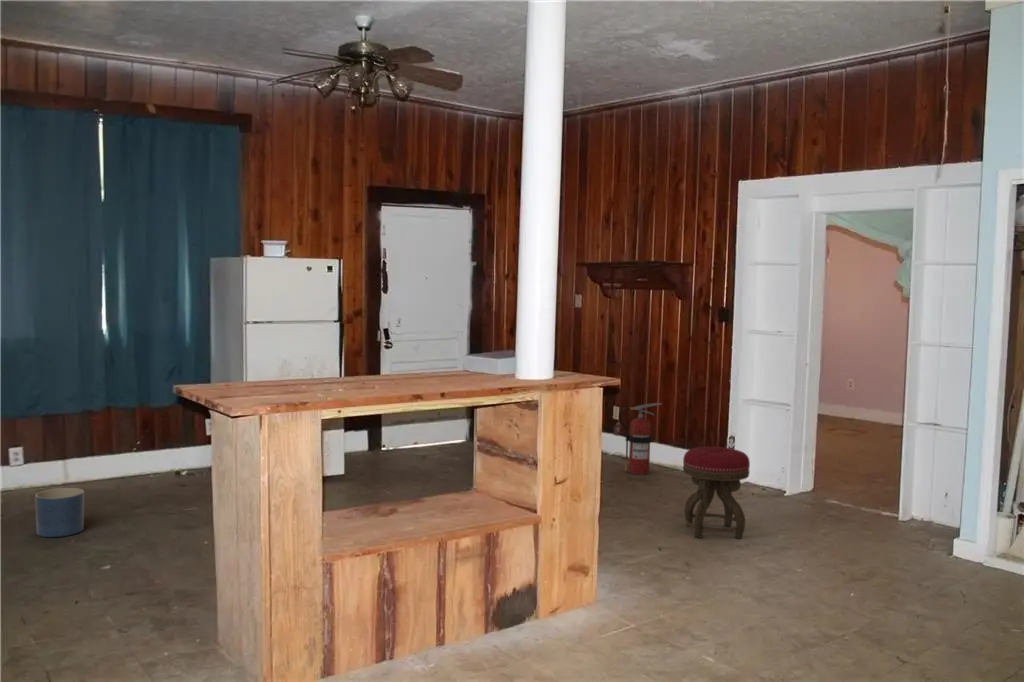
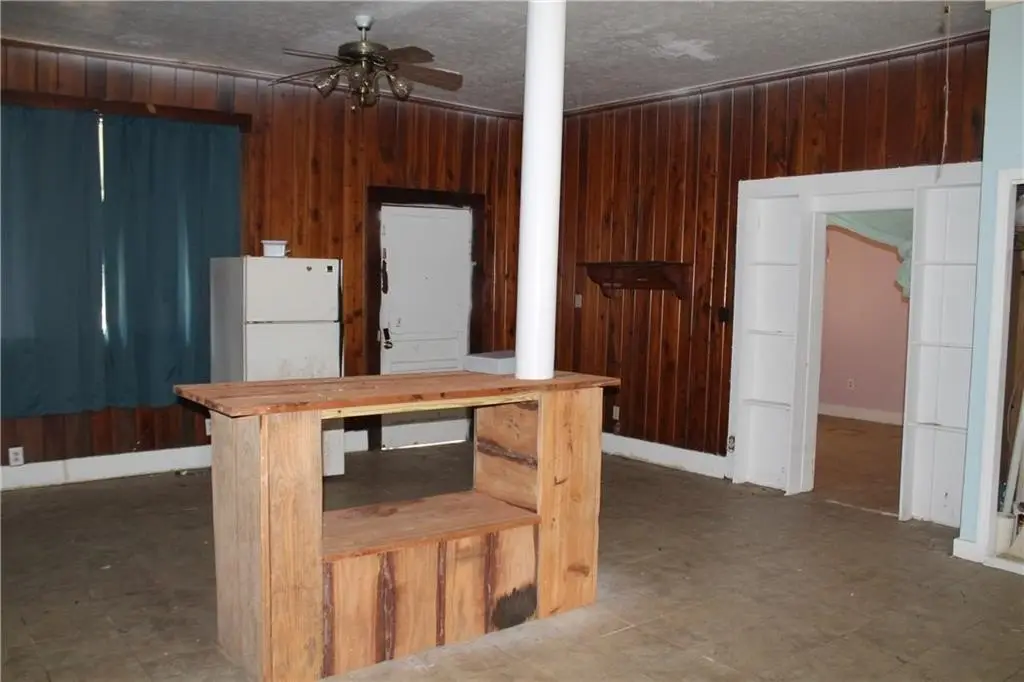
- fire extinguisher (639, 437)
- stool (714, 490)
- planter (60, 512)
